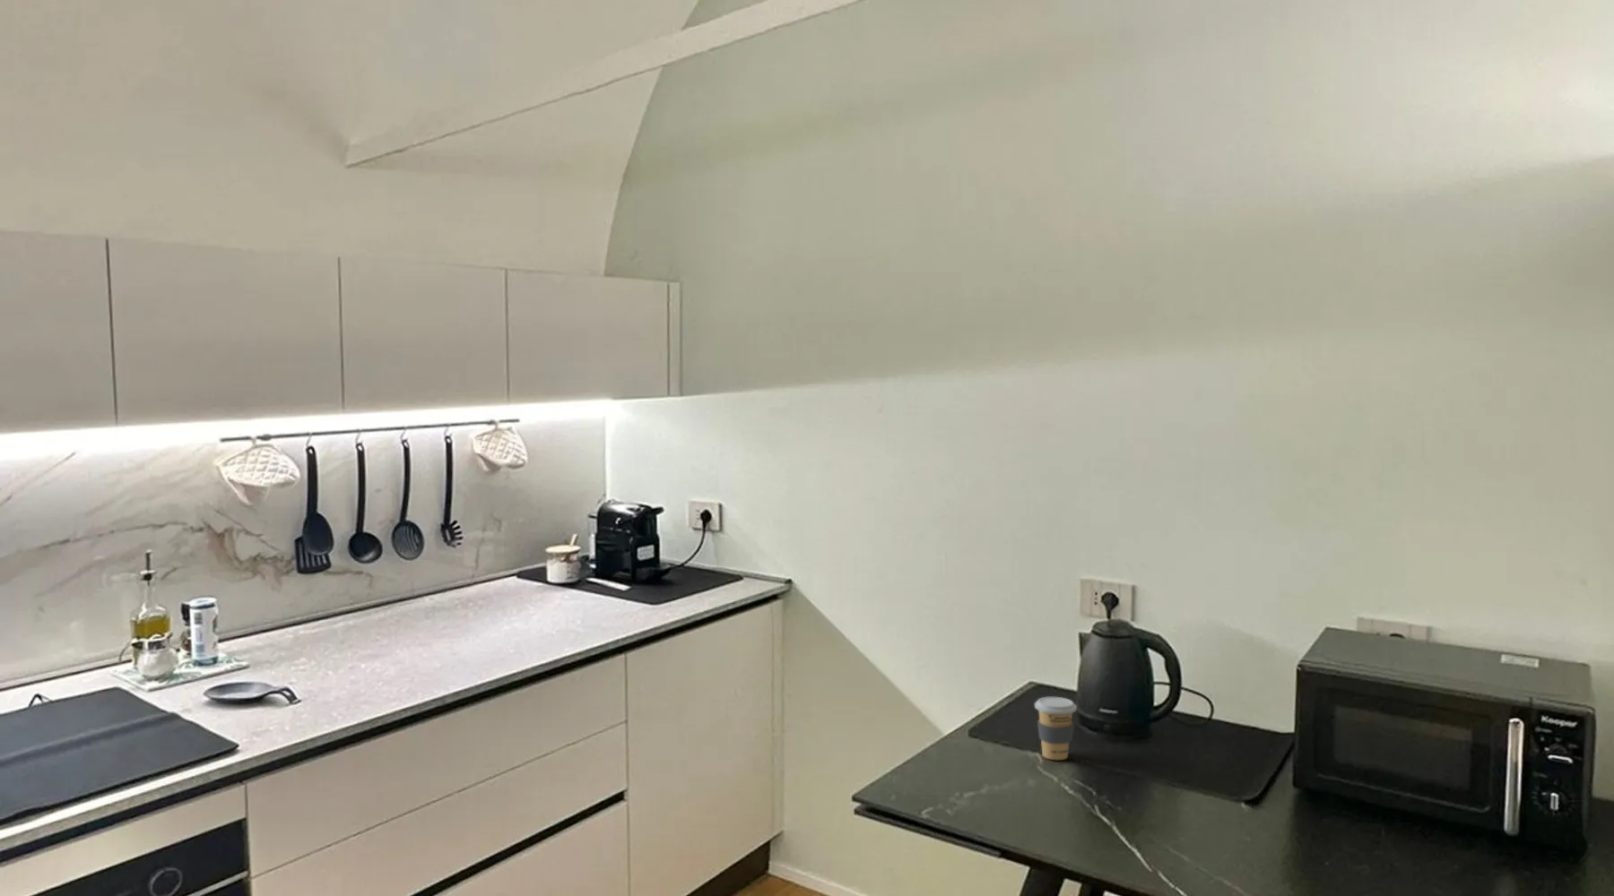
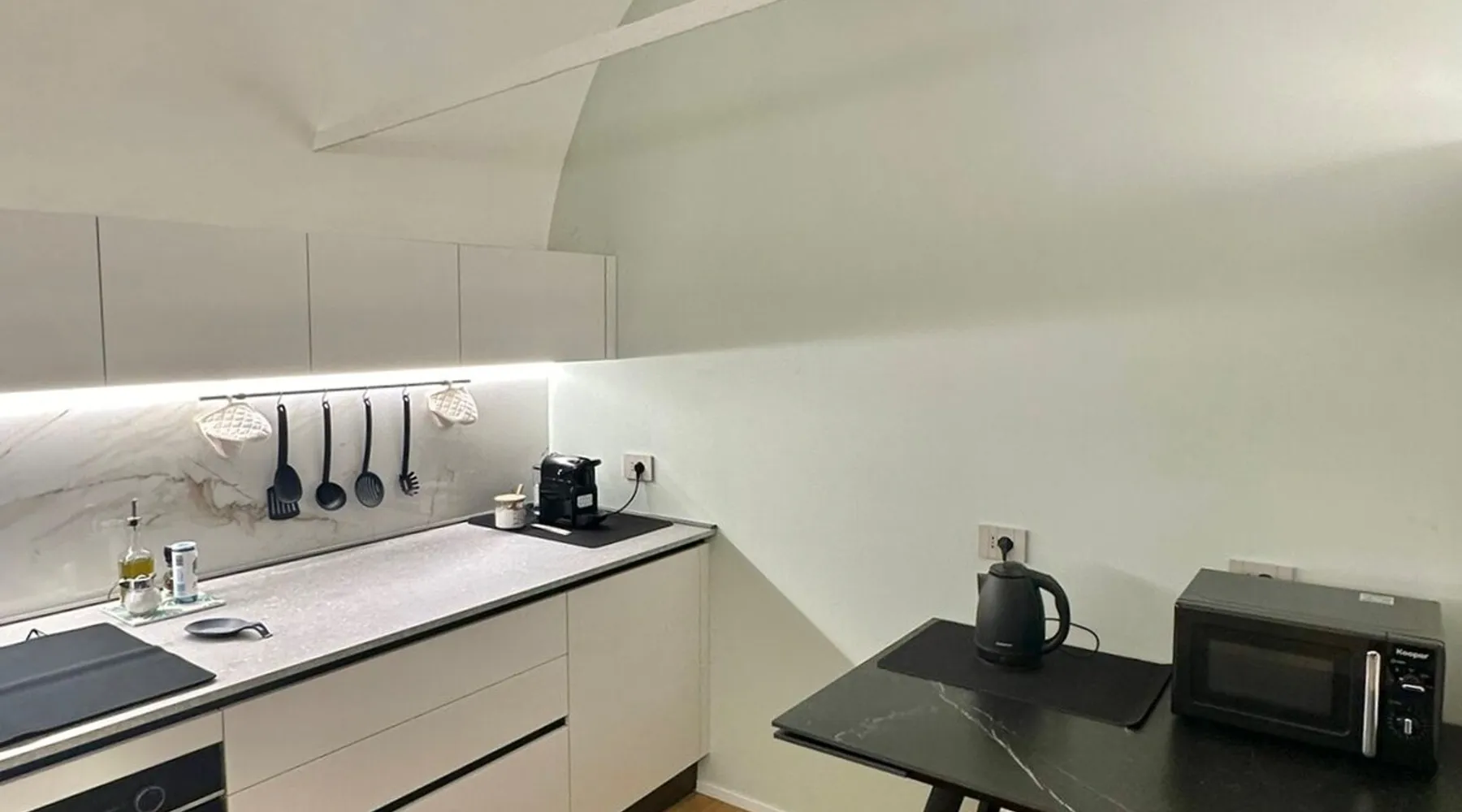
- coffee cup (1054, 728)
